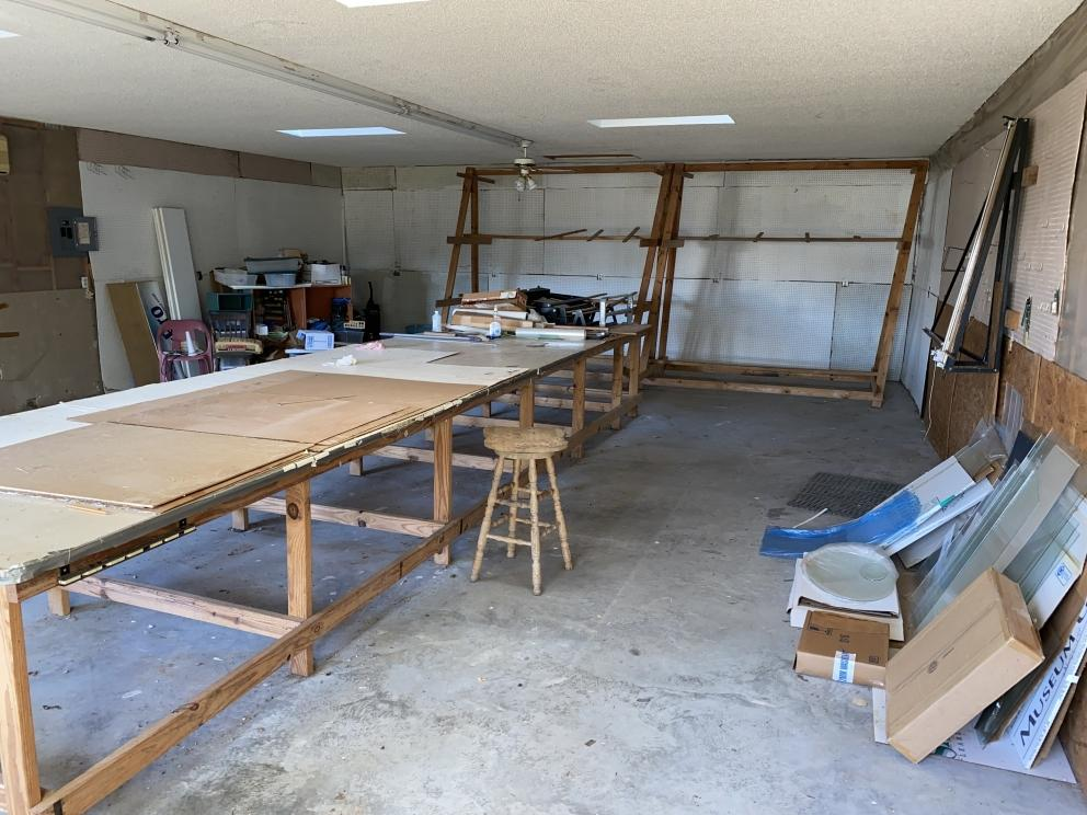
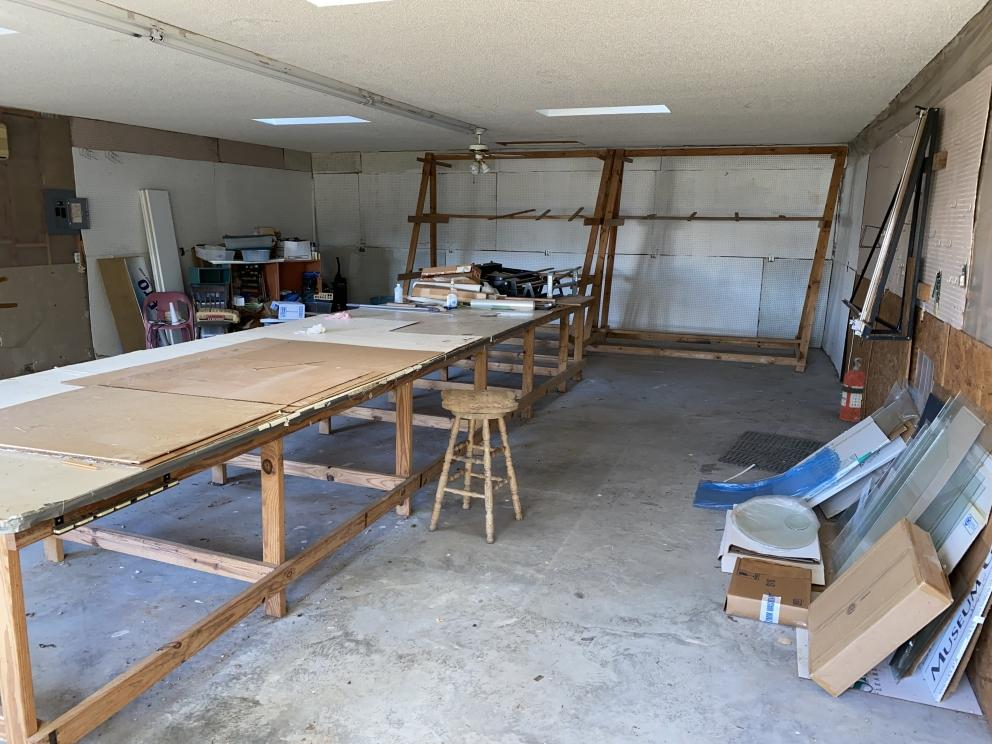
+ fire extinguisher (853, 387)
